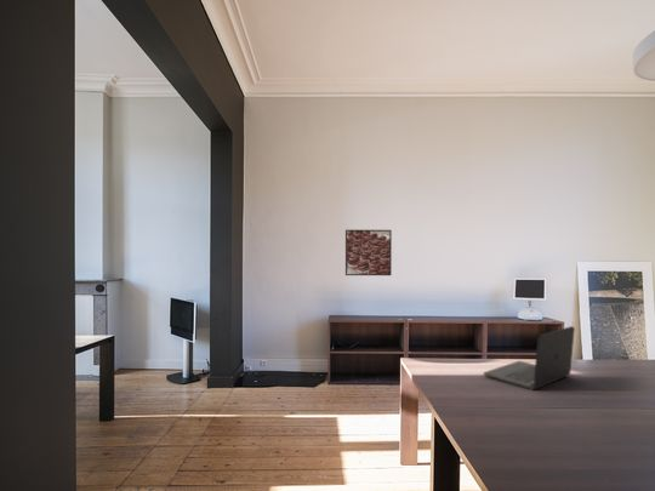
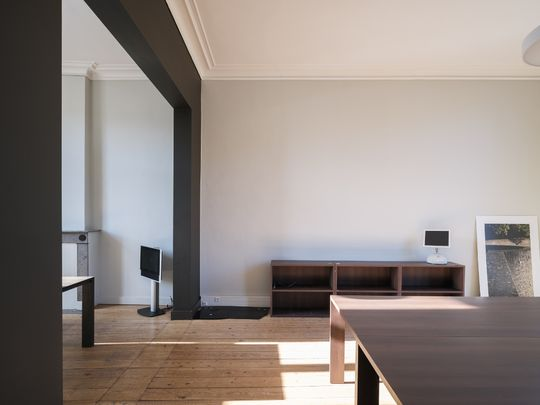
- laptop (536, 350)
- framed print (368, 252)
